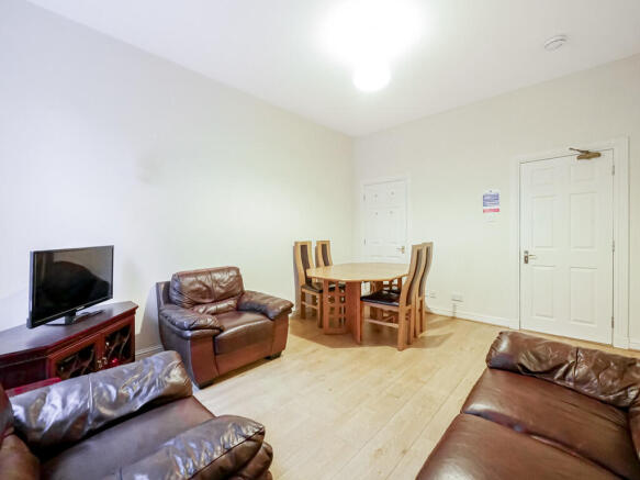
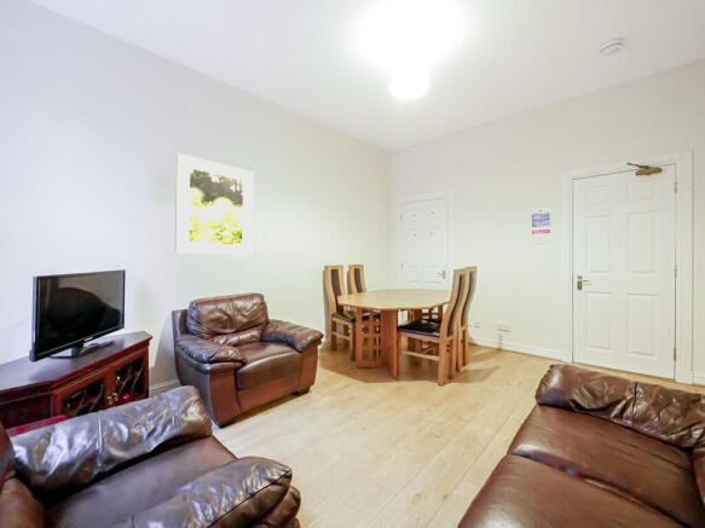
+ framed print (216, 208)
